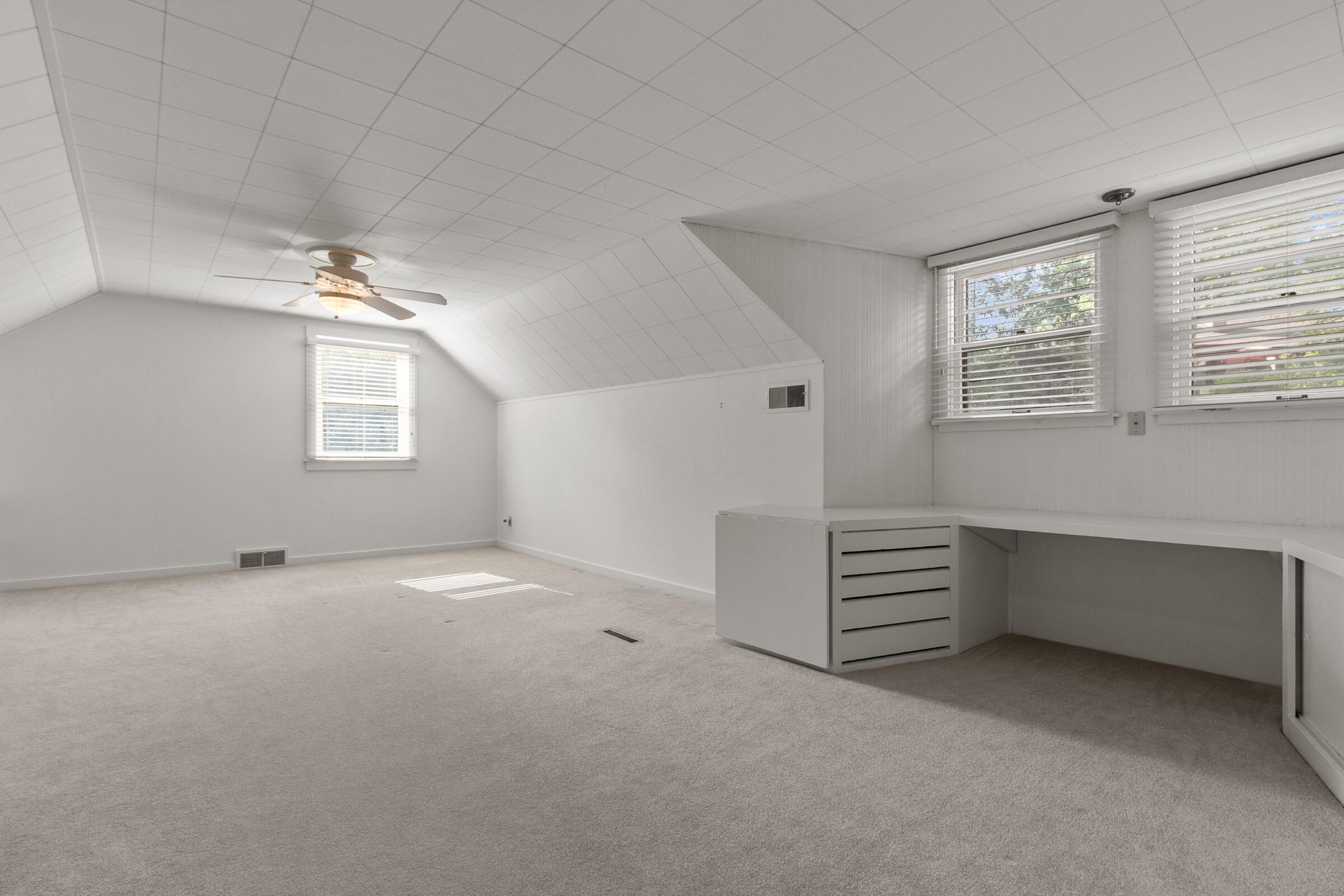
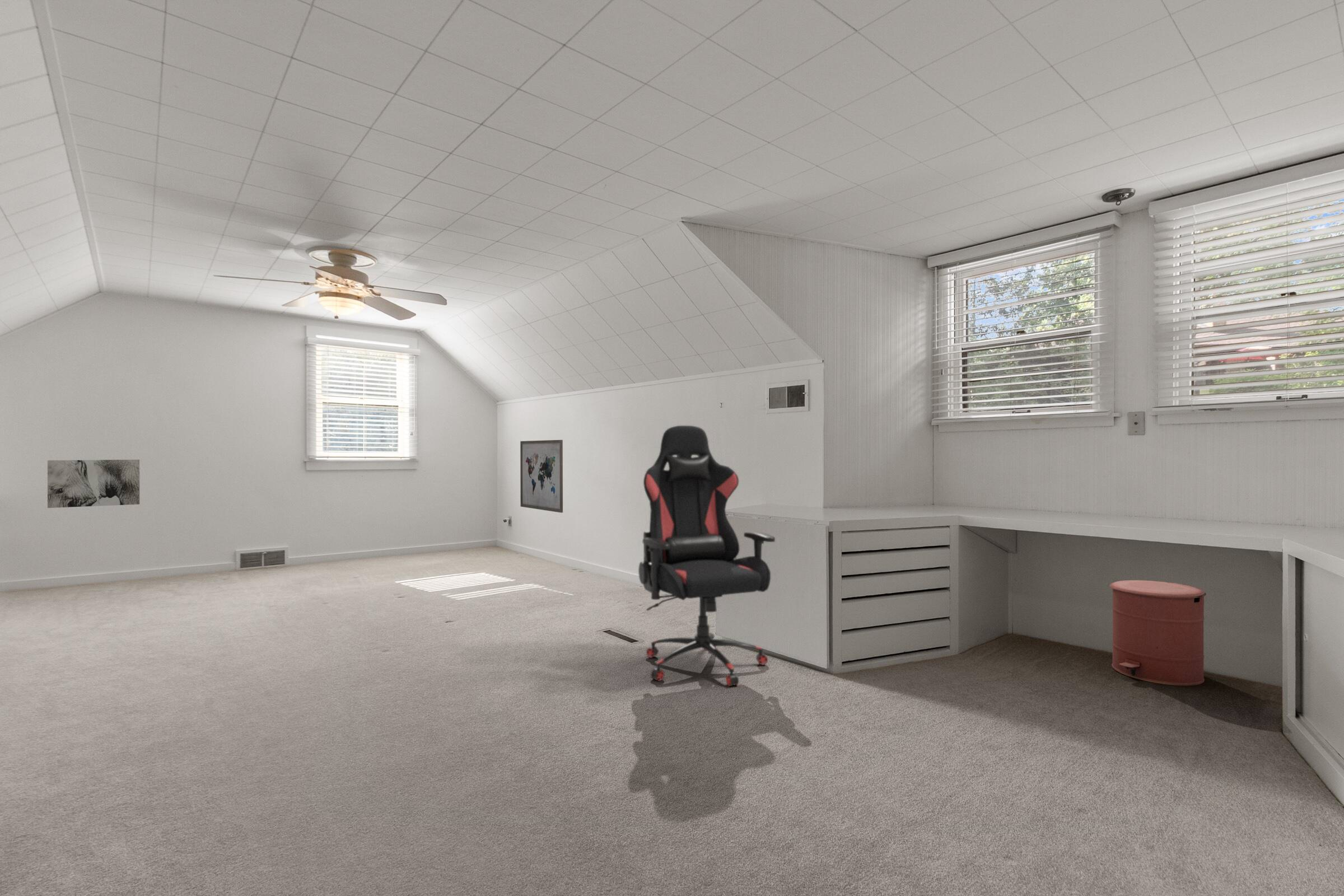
+ chair (704, 545)
+ trash can (1156, 629)
+ wall art (95, 483)
+ wall art (540, 475)
